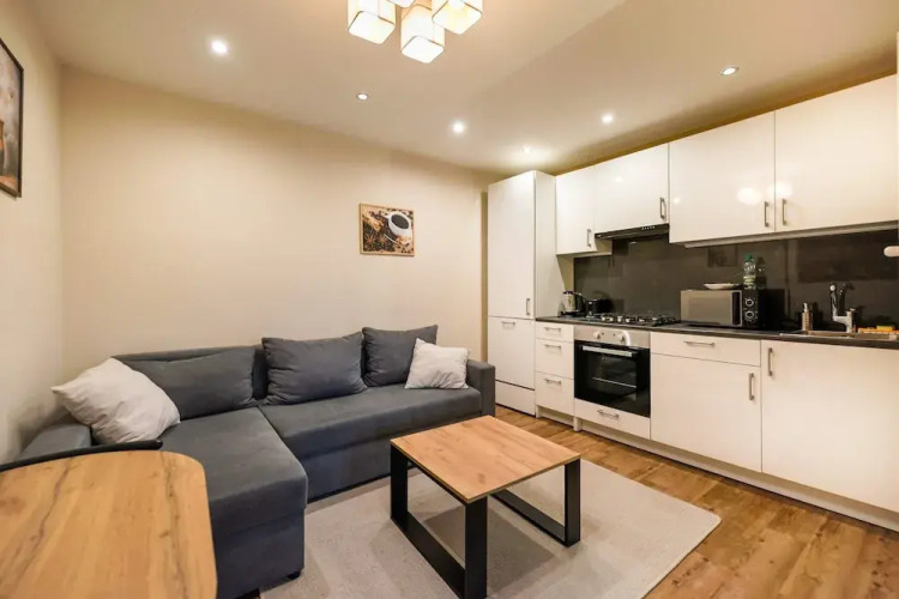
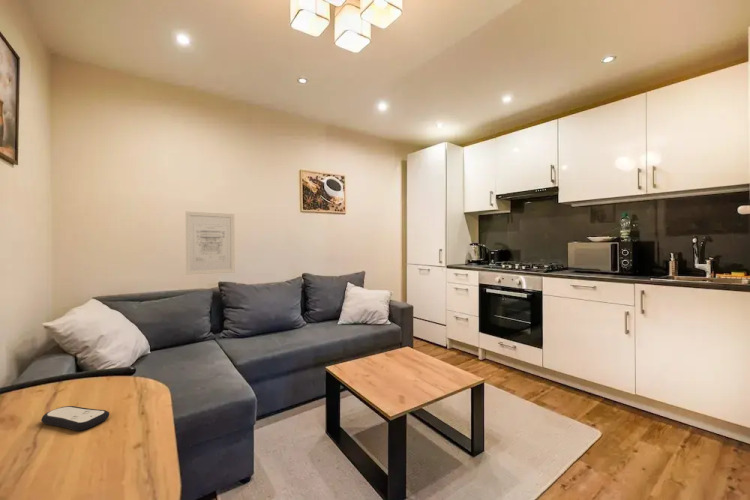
+ wall art (211, 243)
+ remote control (74, 416)
